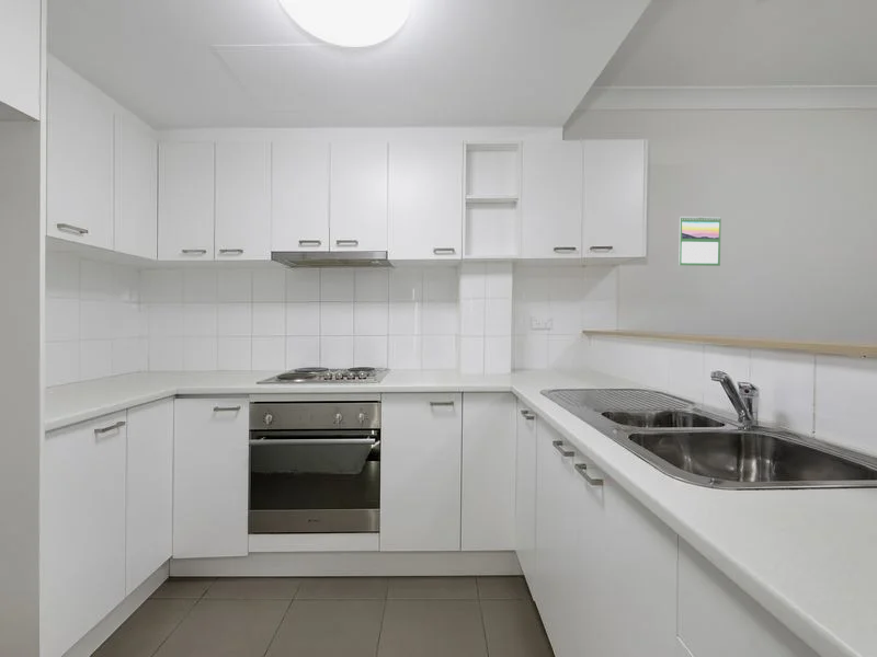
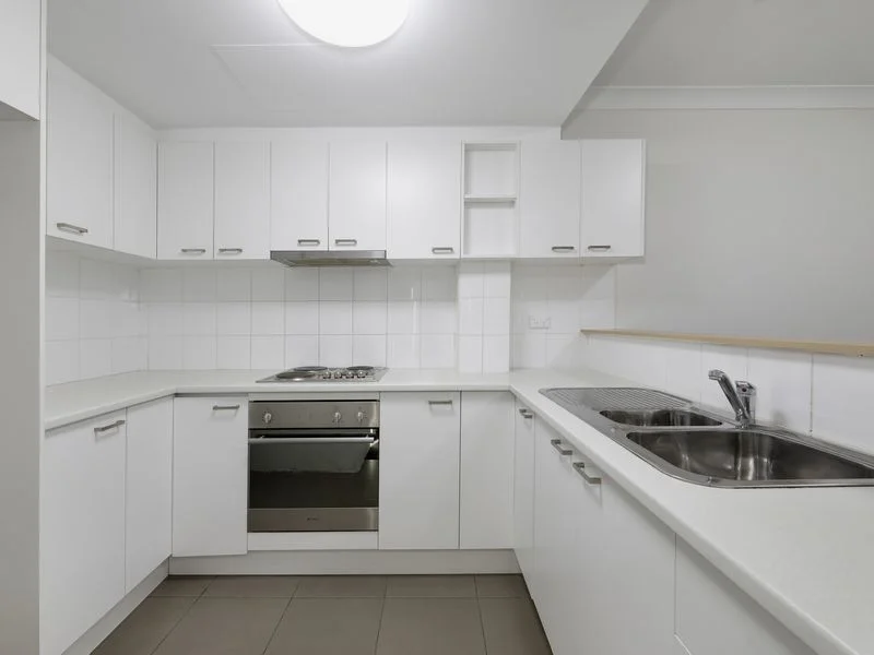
- calendar (699, 240)
